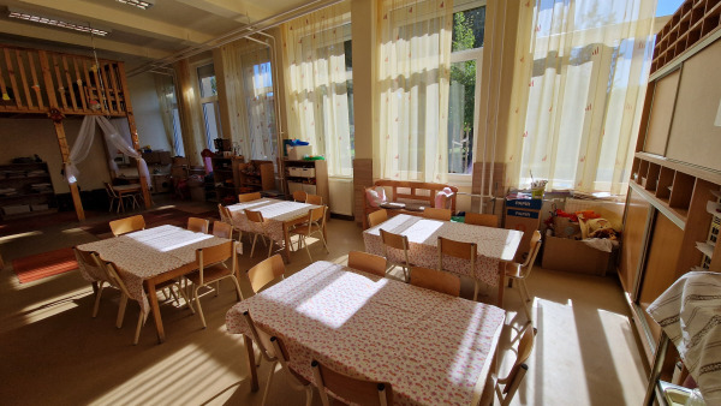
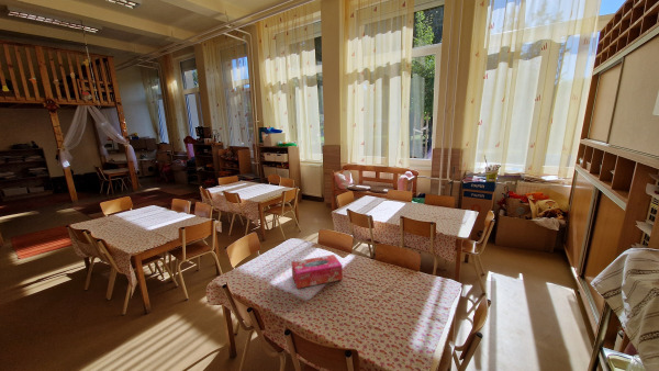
+ tissue box (316, 270)
